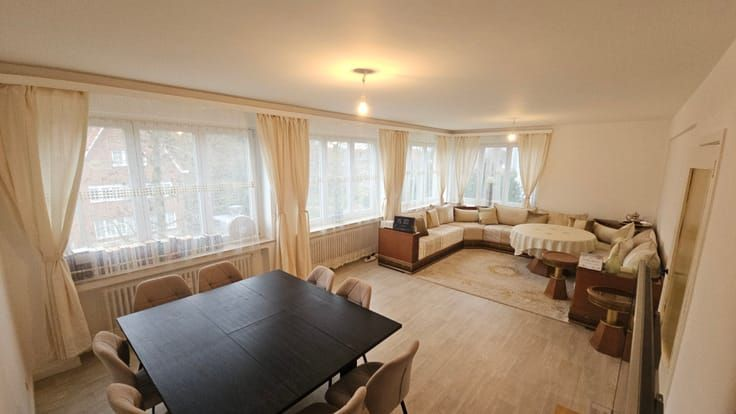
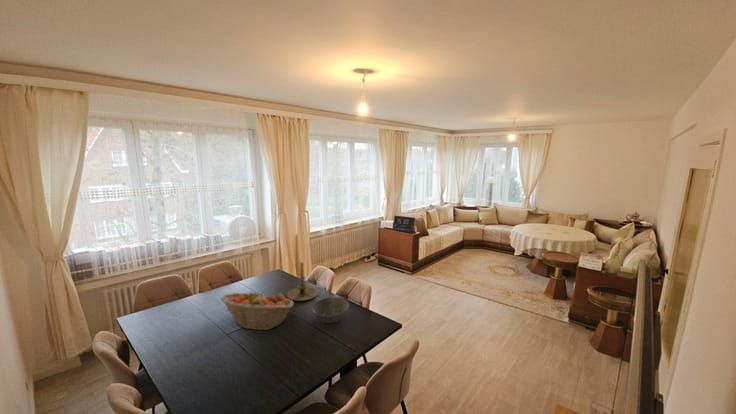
+ fruit basket (257, 305)
+ candle holder (302, 278)
+ bowl (330, 311)
